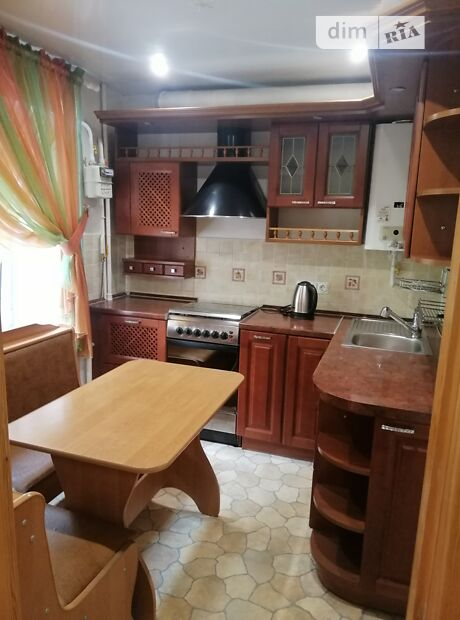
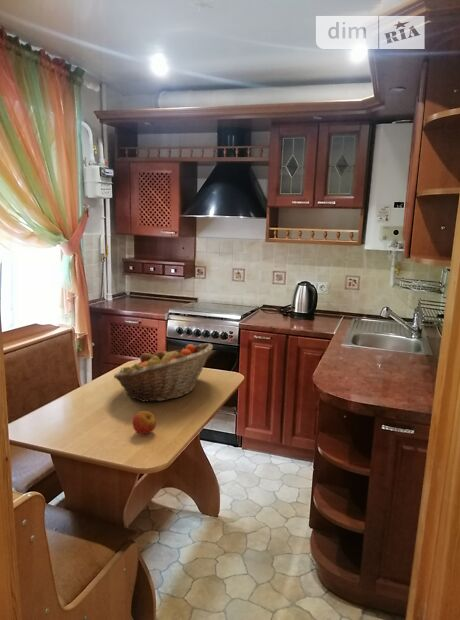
+ fruit basket (165, 367)
+ apple (144, 422)
